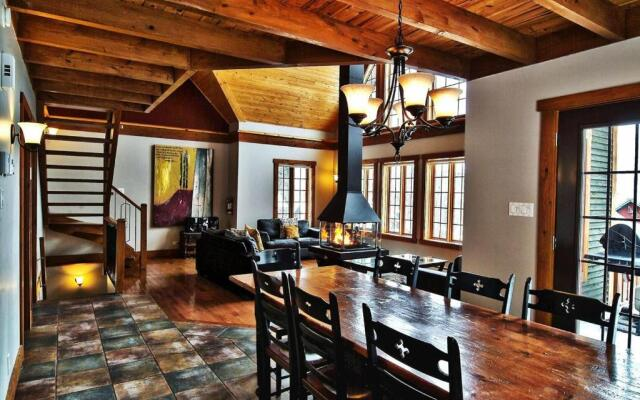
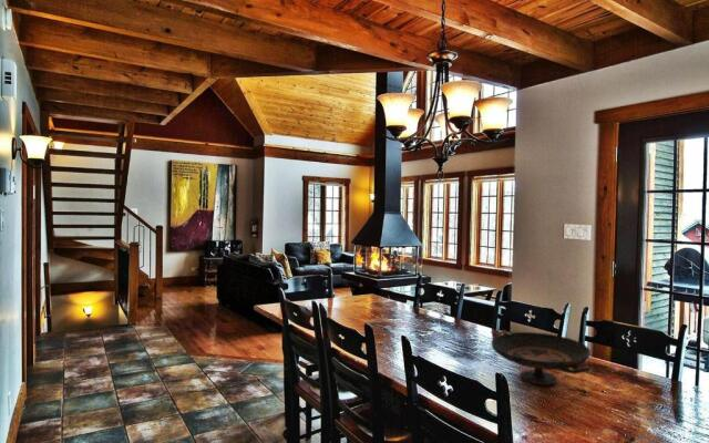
+ decorative bowl (537, 361)
